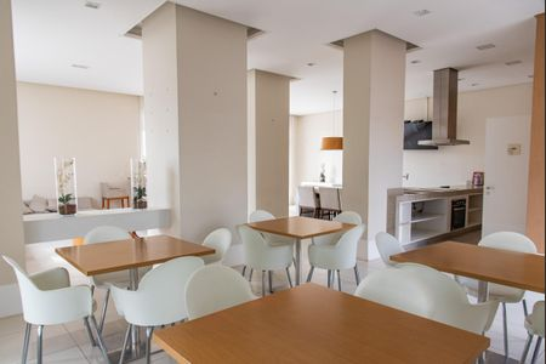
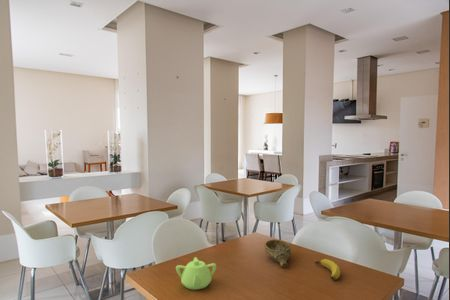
+ decorative bowl (279, 251)
+ teapot (196, 272)
+ banana (328, 266)
